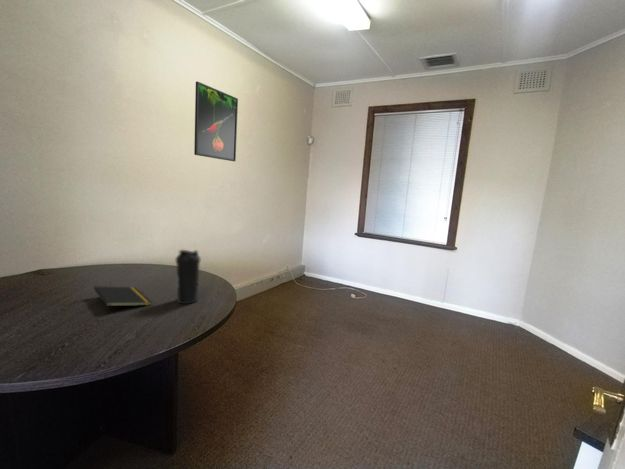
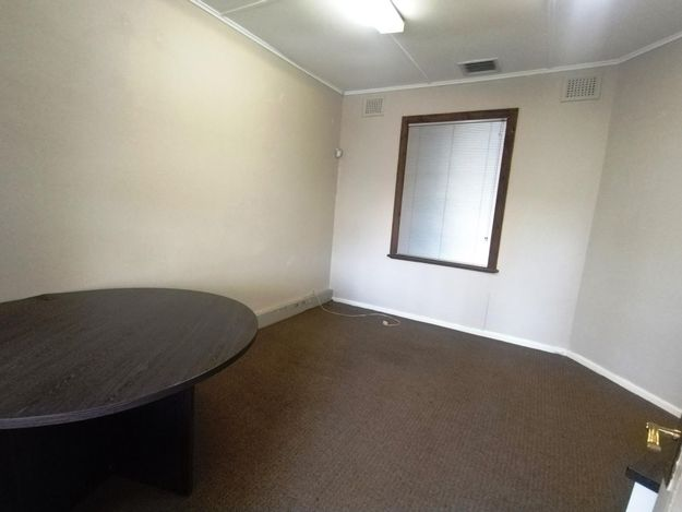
- water bottle (187, 275)
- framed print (217, 125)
- notepad (122, 295)
